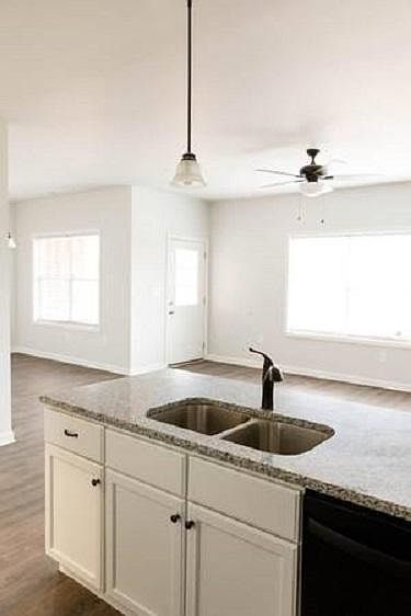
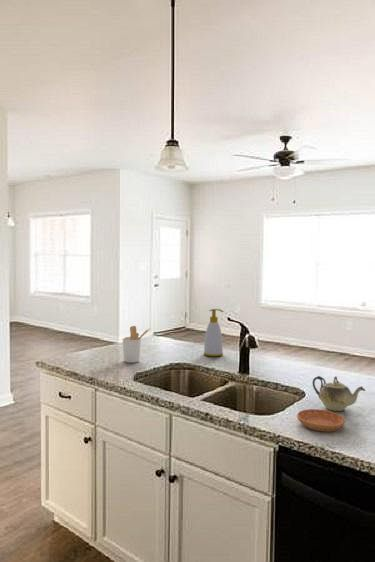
+ utensil holder (136, 344)
+ soap bottle (213, 331)
+ saucer (320, 420)
+ teapot (337, 392)
